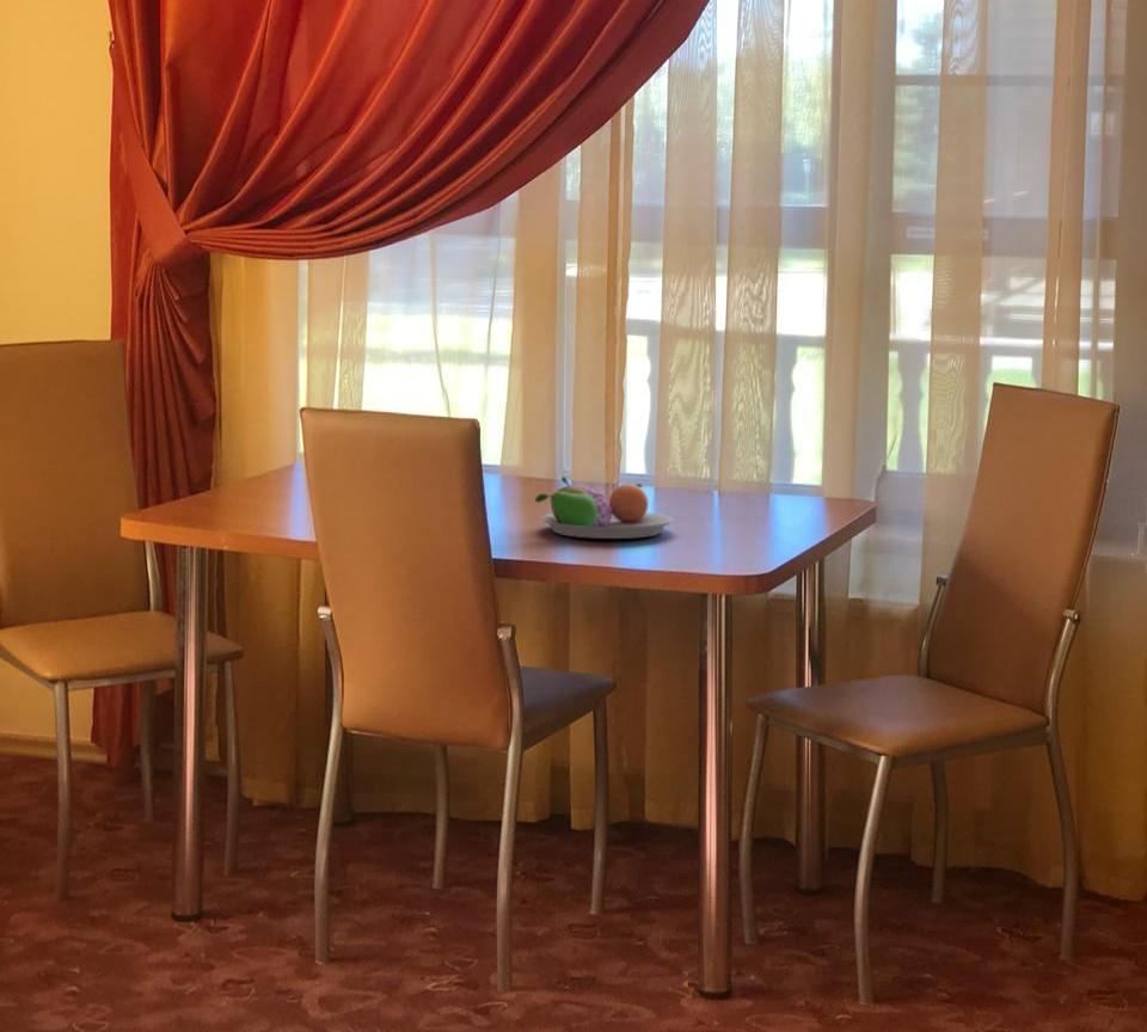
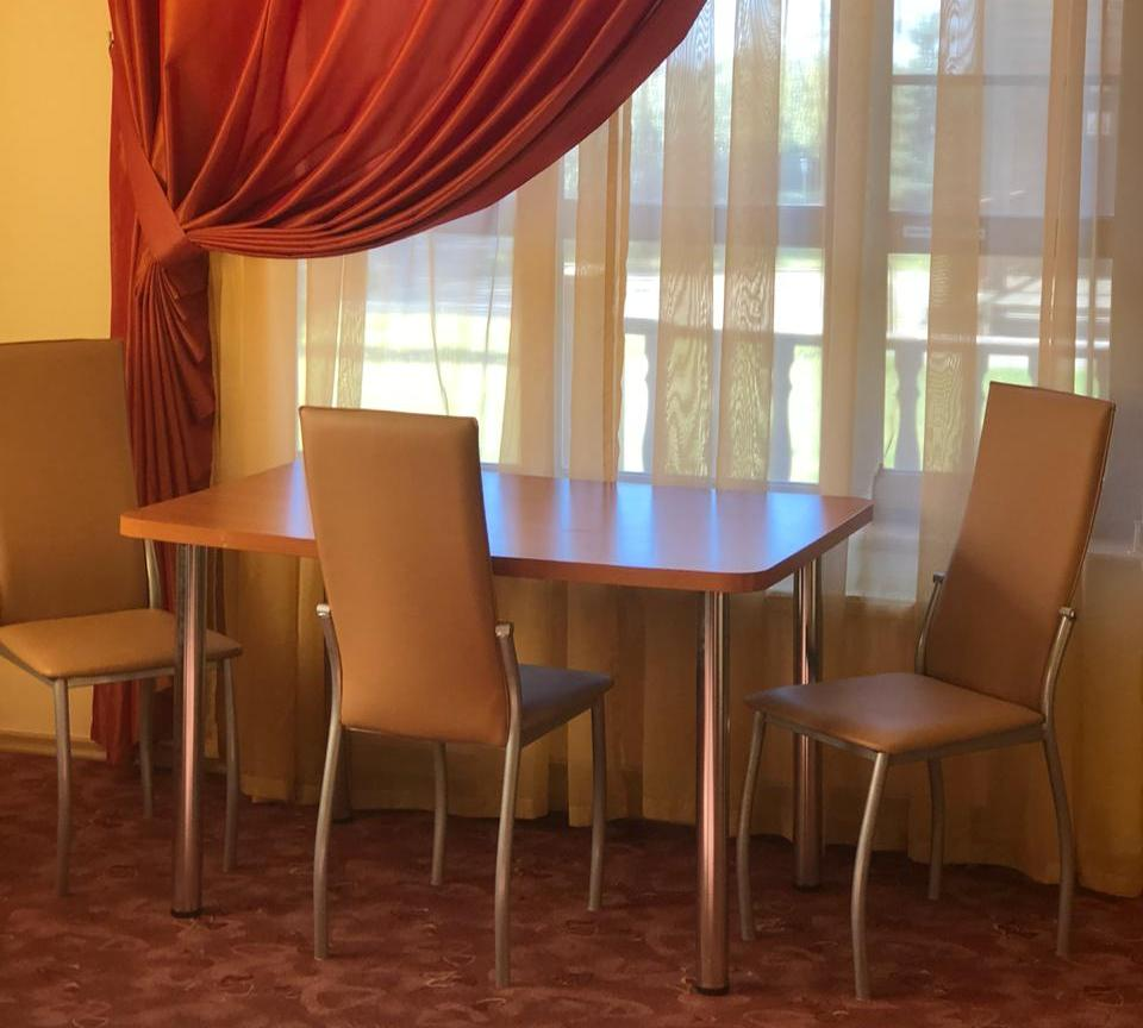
- fruit bowl (601, 505)
